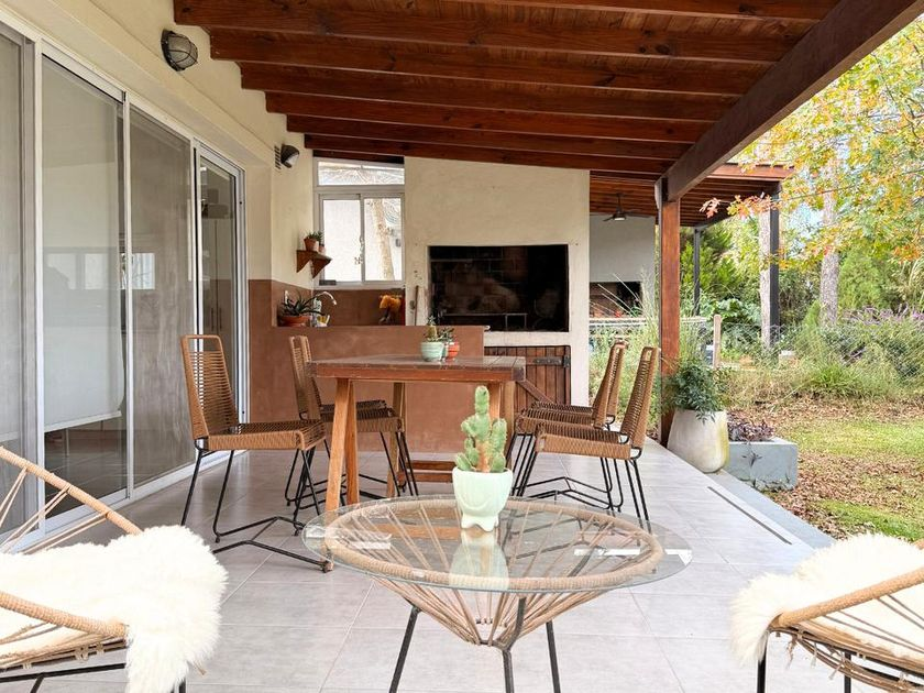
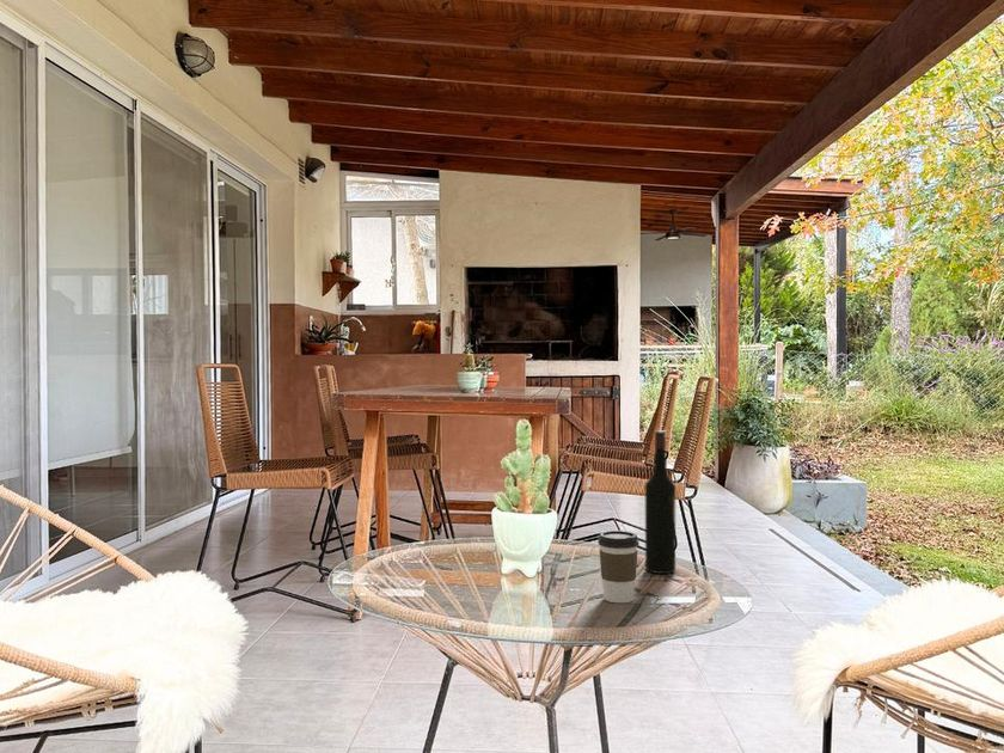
+ wine bottle (660, 501)
+ coffee cup (618, 565)
